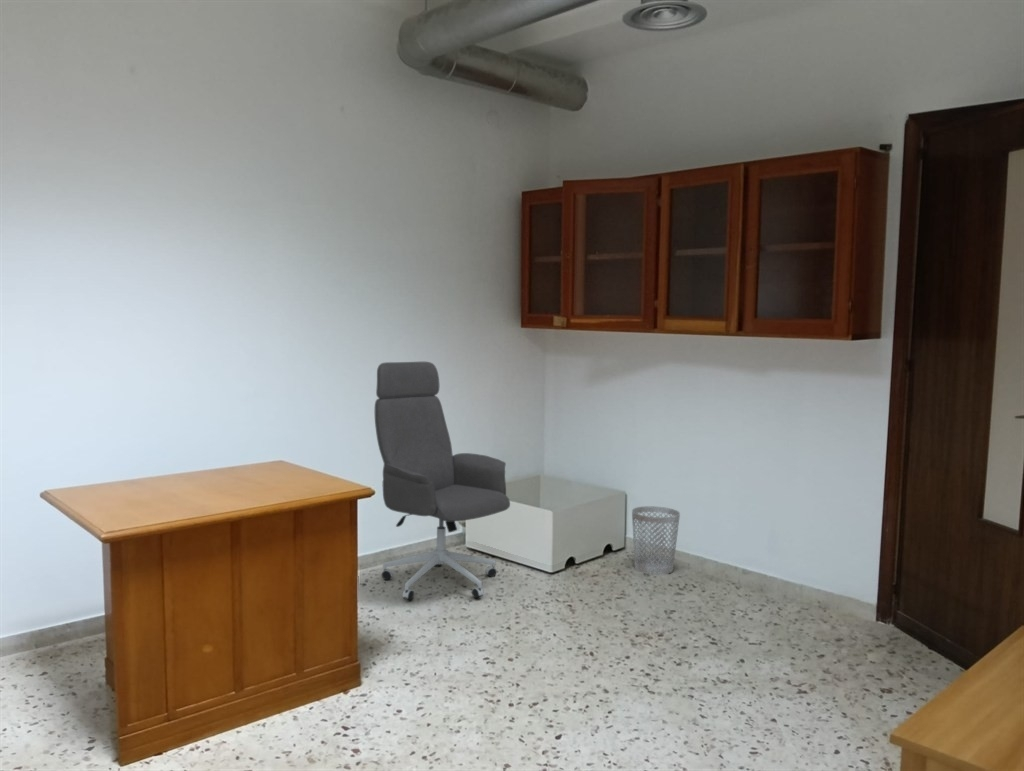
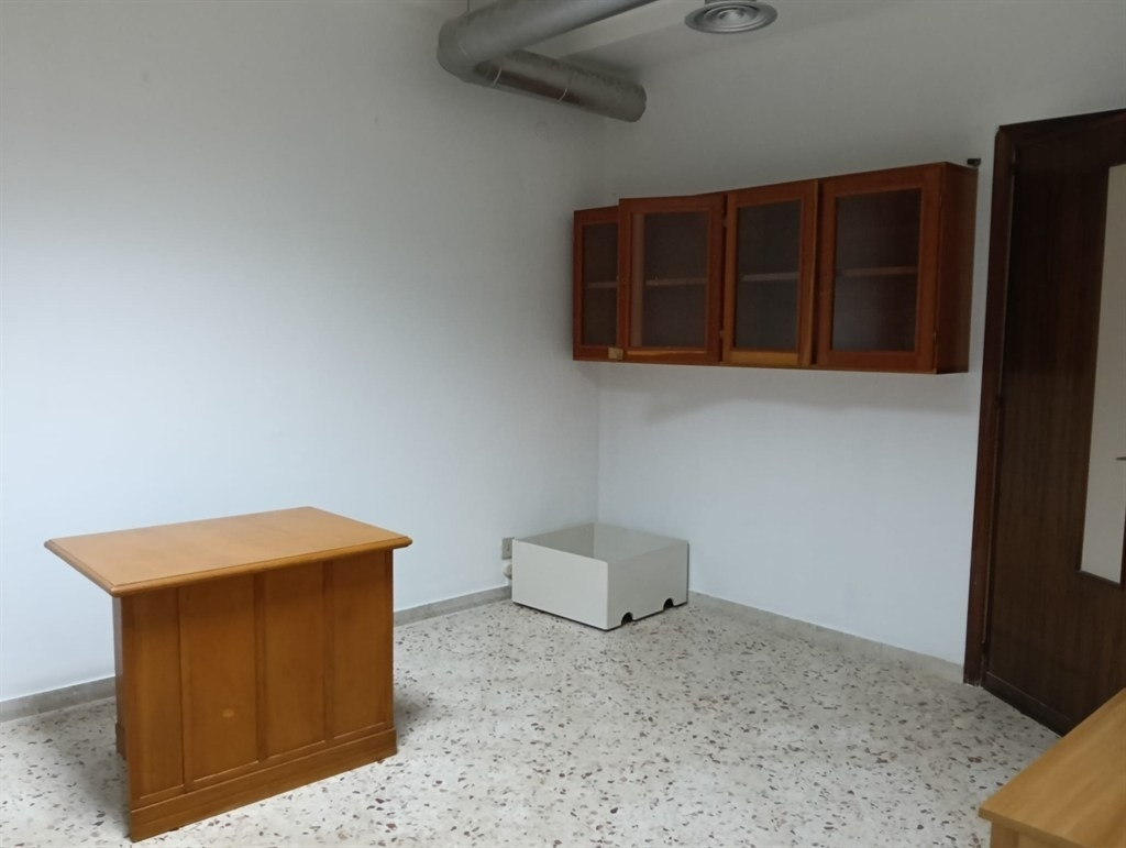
- office chair (437, 474)
- wastebasket (655, 540)
